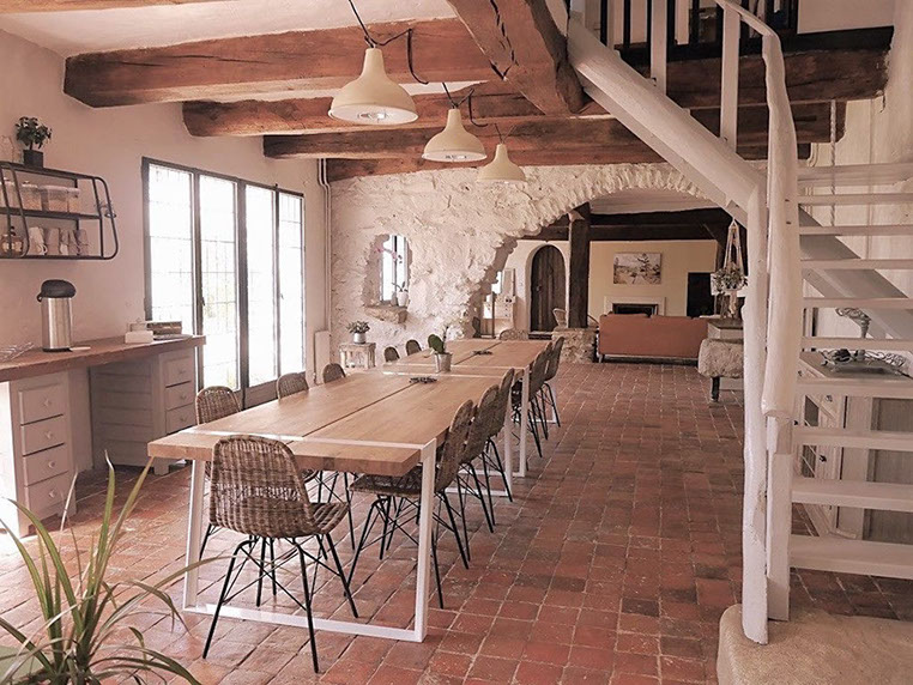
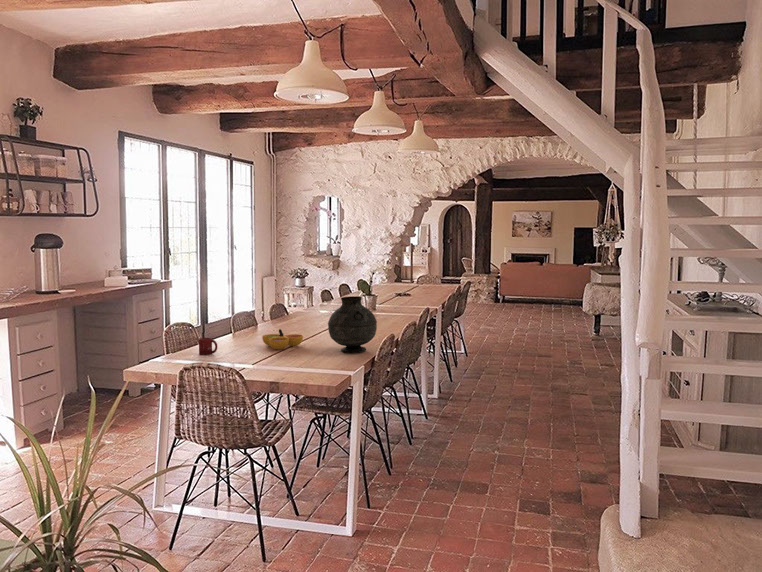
+ decorative bowl (284, 337)
+ cup (208, 346)
+ vase (352, 324)
